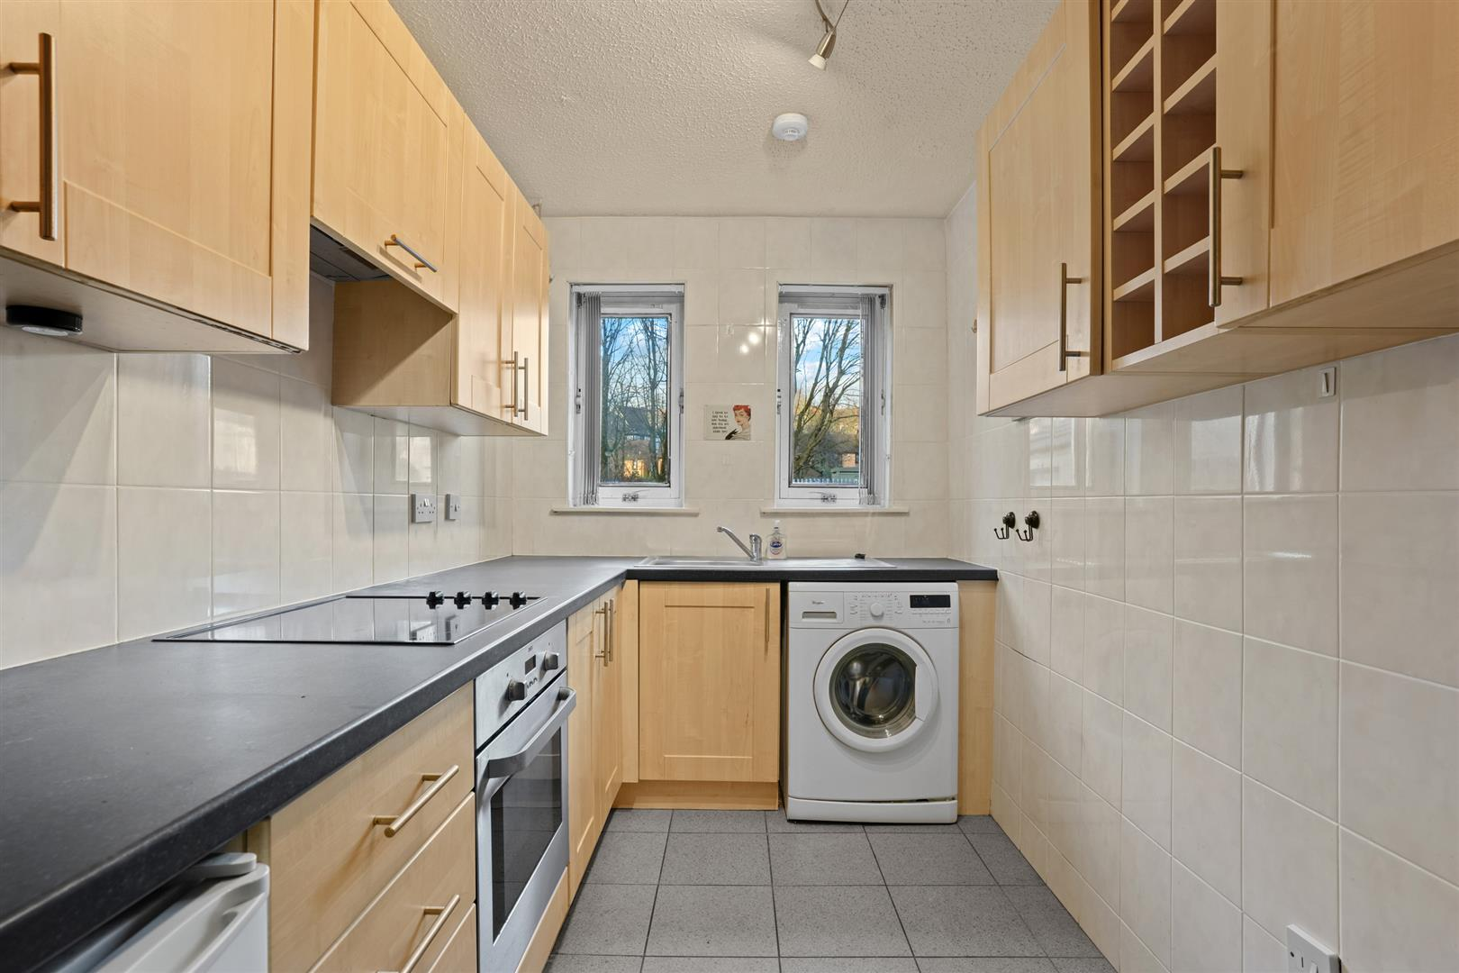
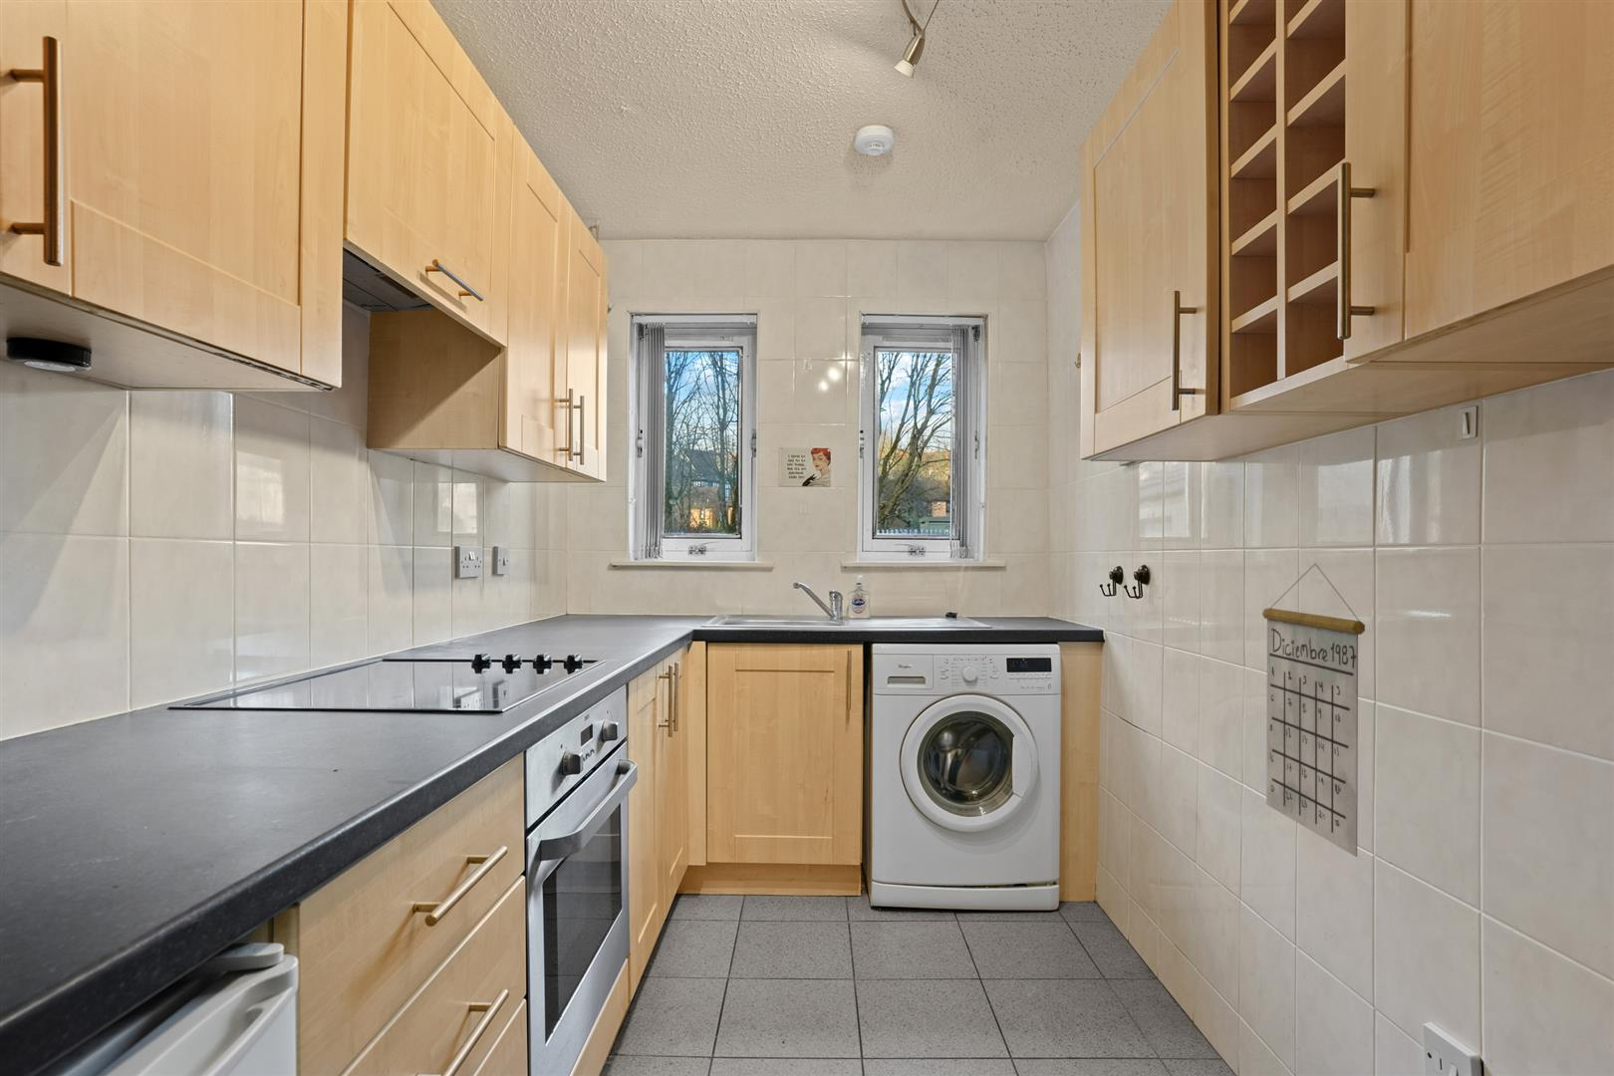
+ calendar (1309, 695)
